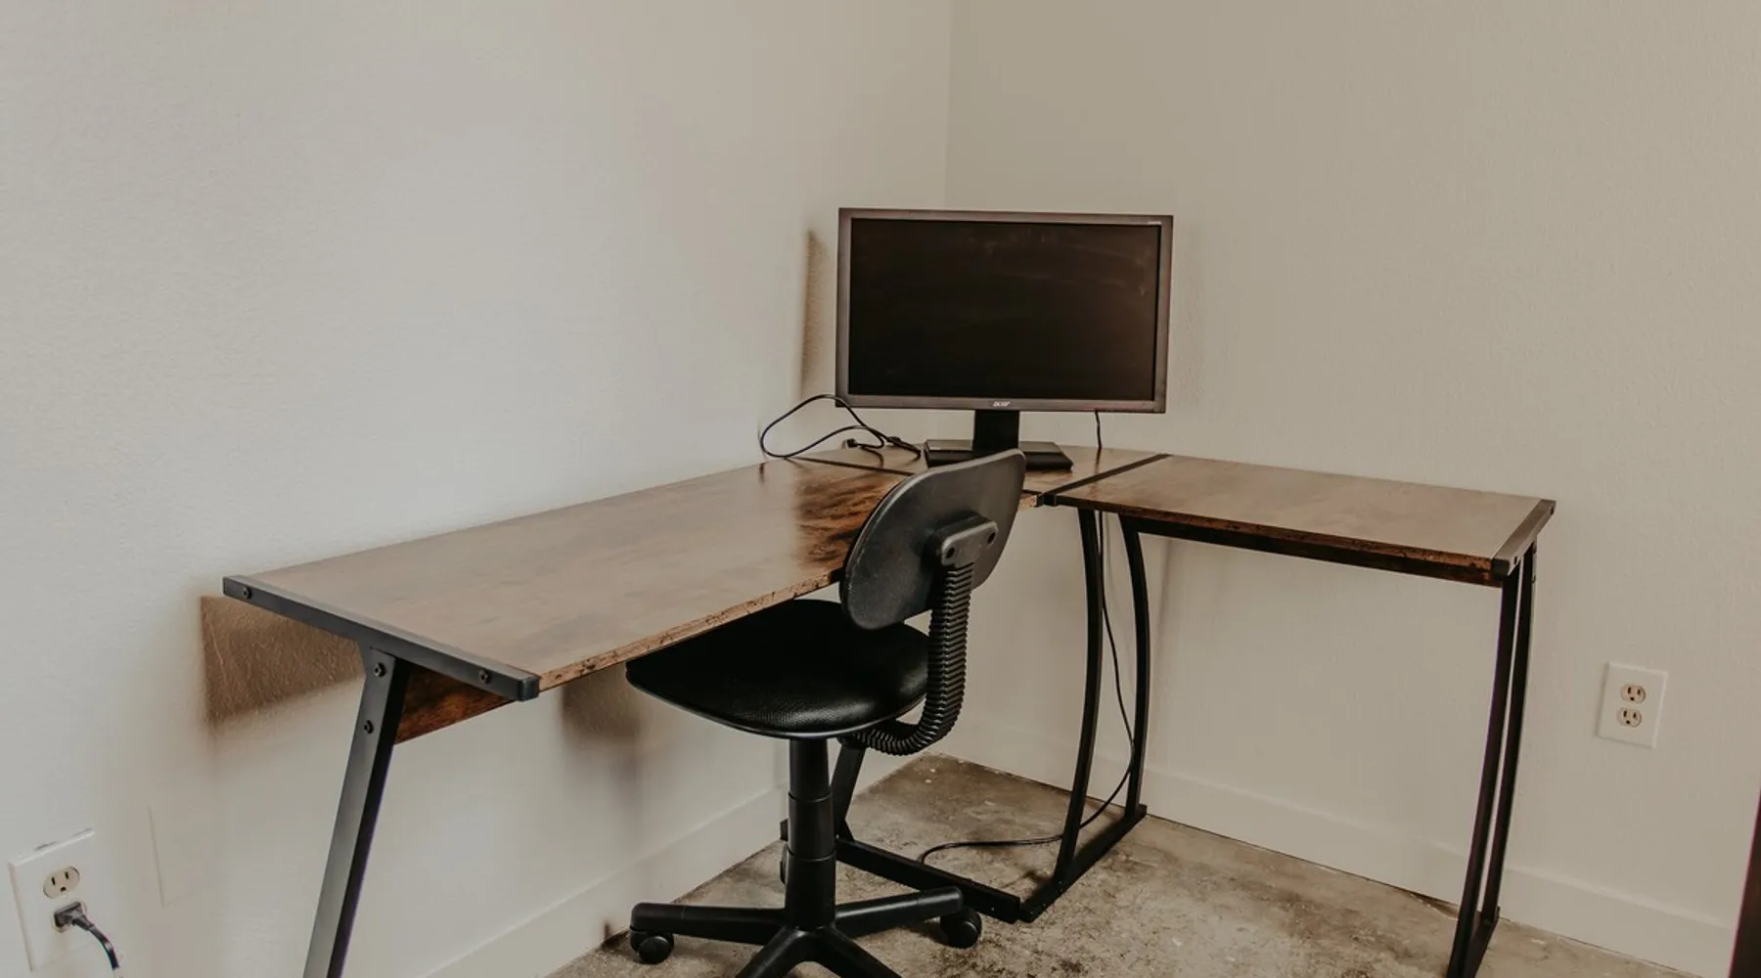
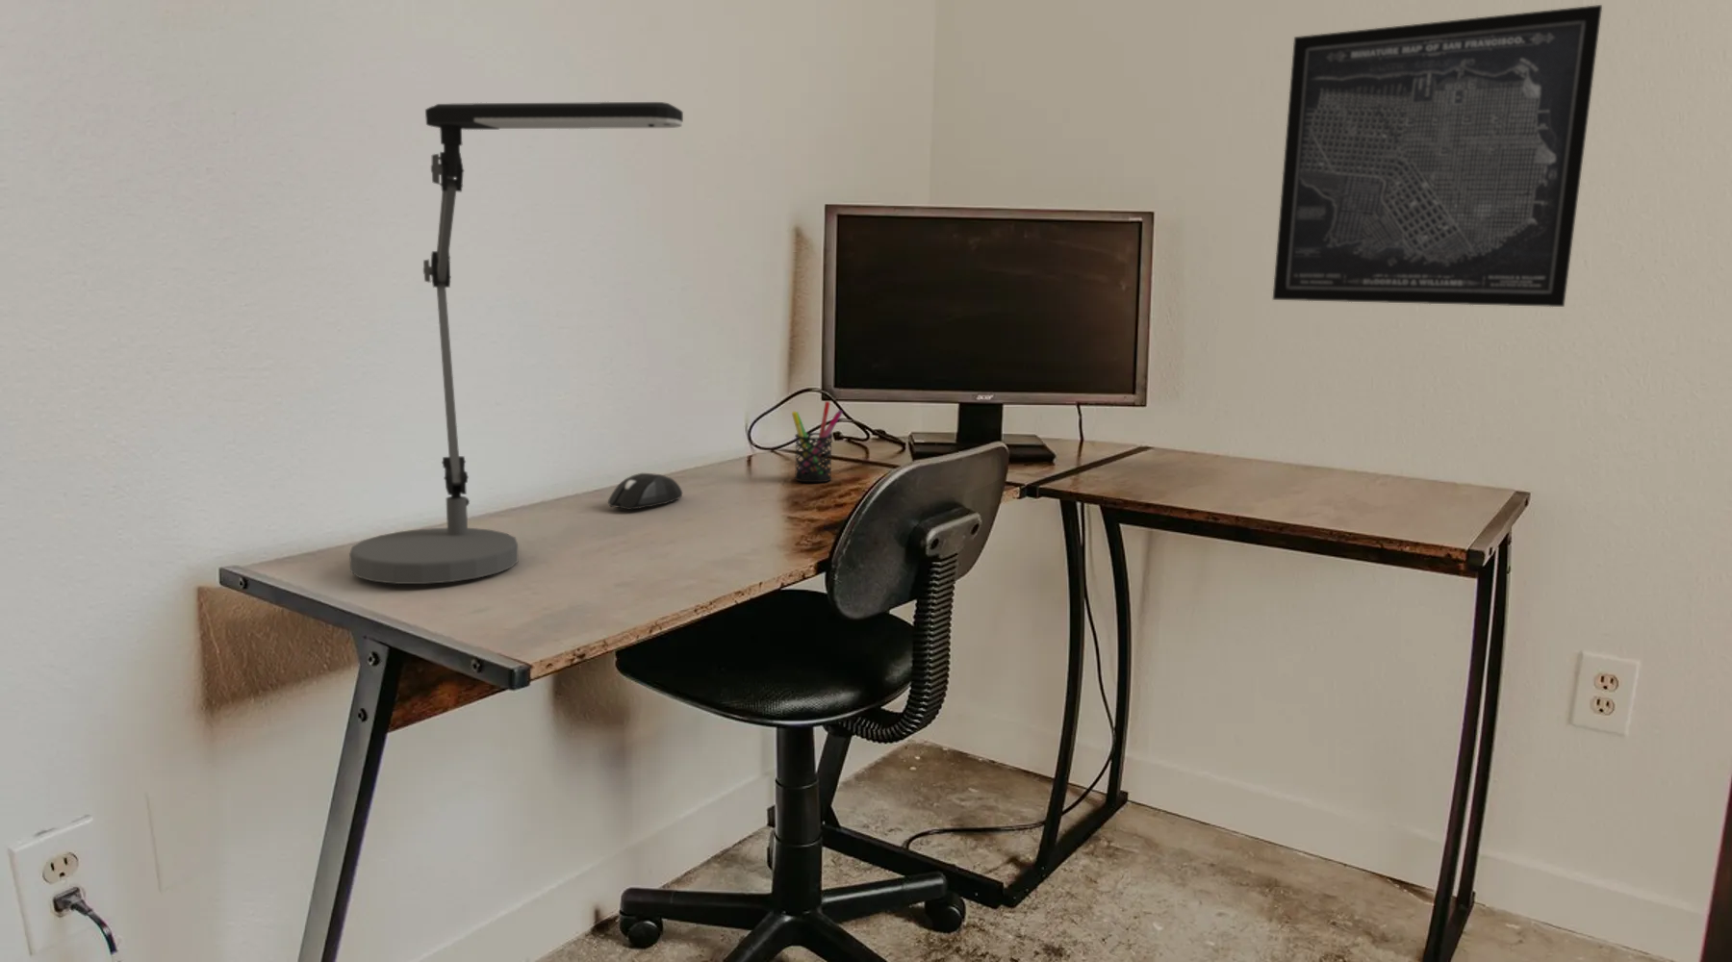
+ pen holder (813, 440)
+ mouse (648, 488)
+ wall art (1423, 166)
+ desk lamp (450, 351)
